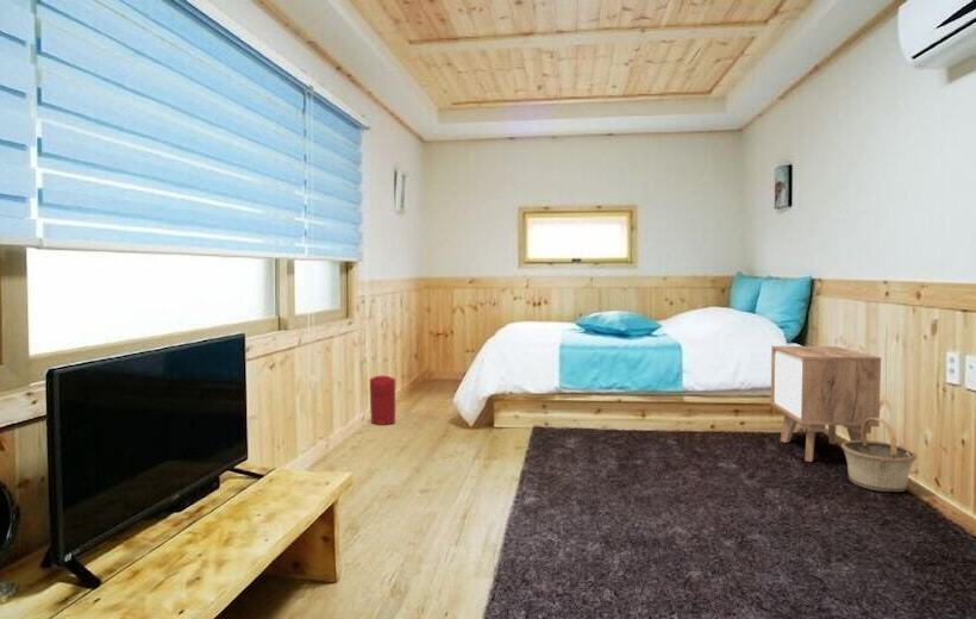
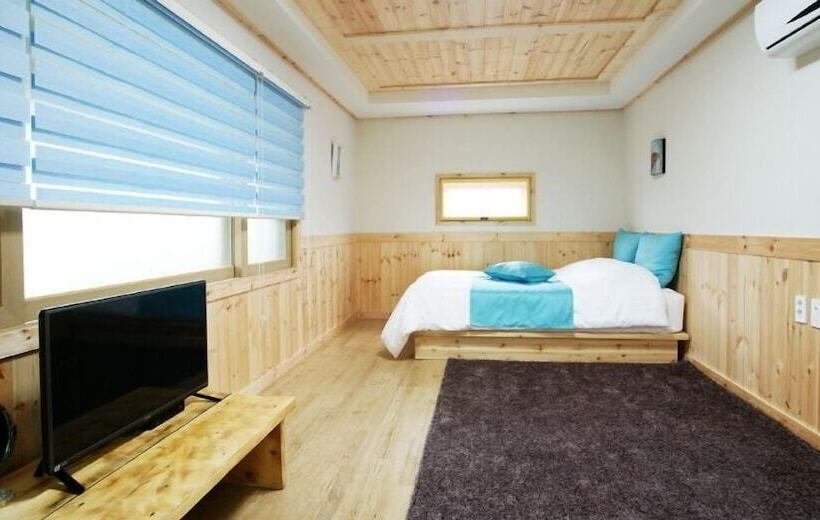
- nightstand (822, 401)
- trash can (382, 399)
- basket (877, 451)
